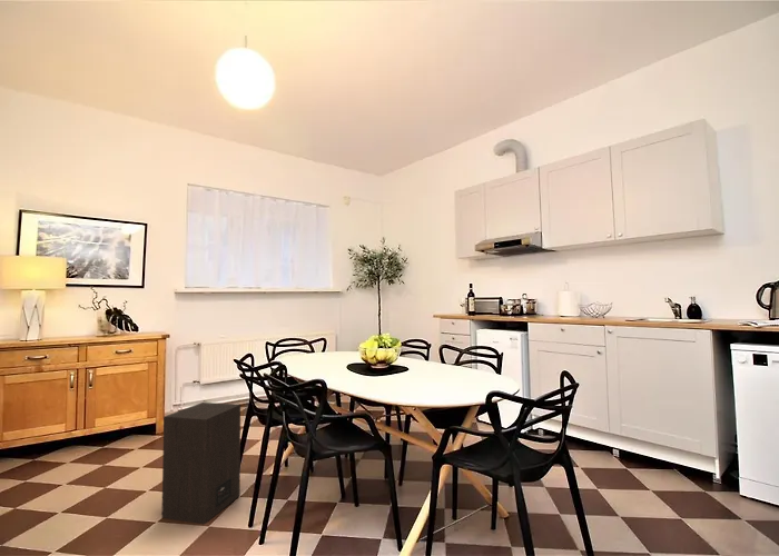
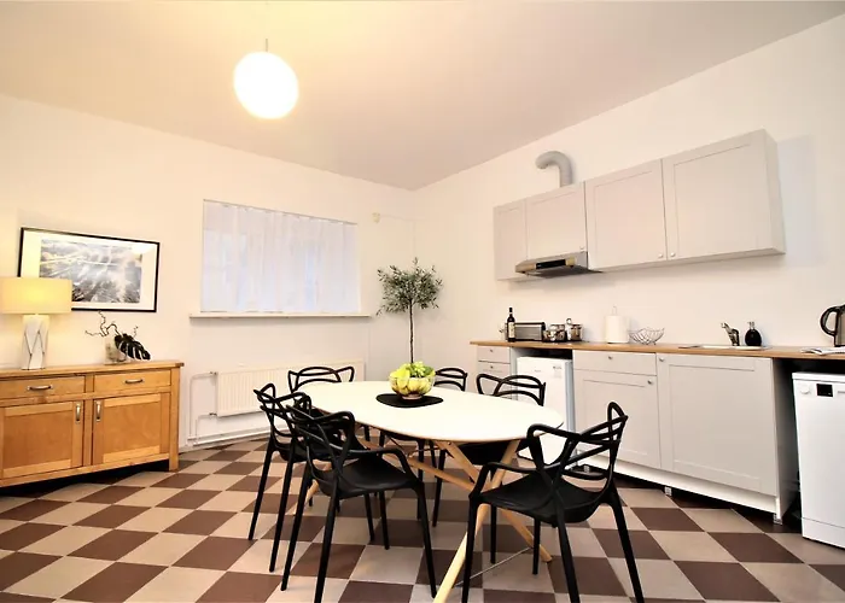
- speaker (204, 457)
